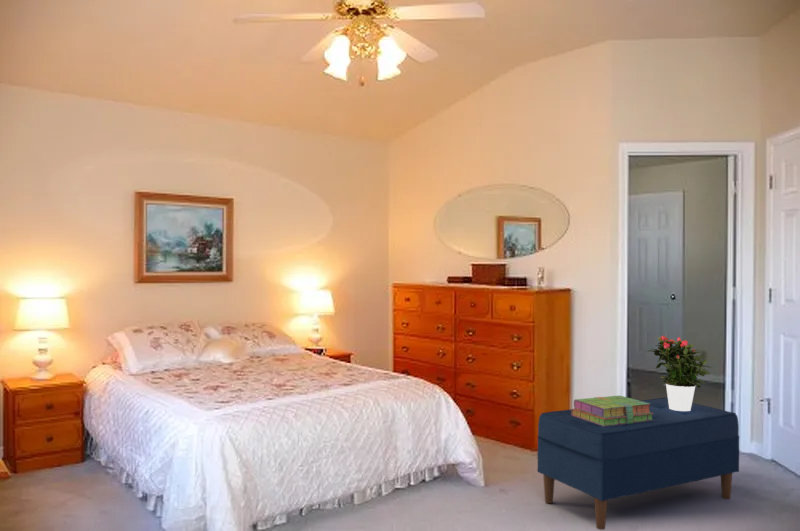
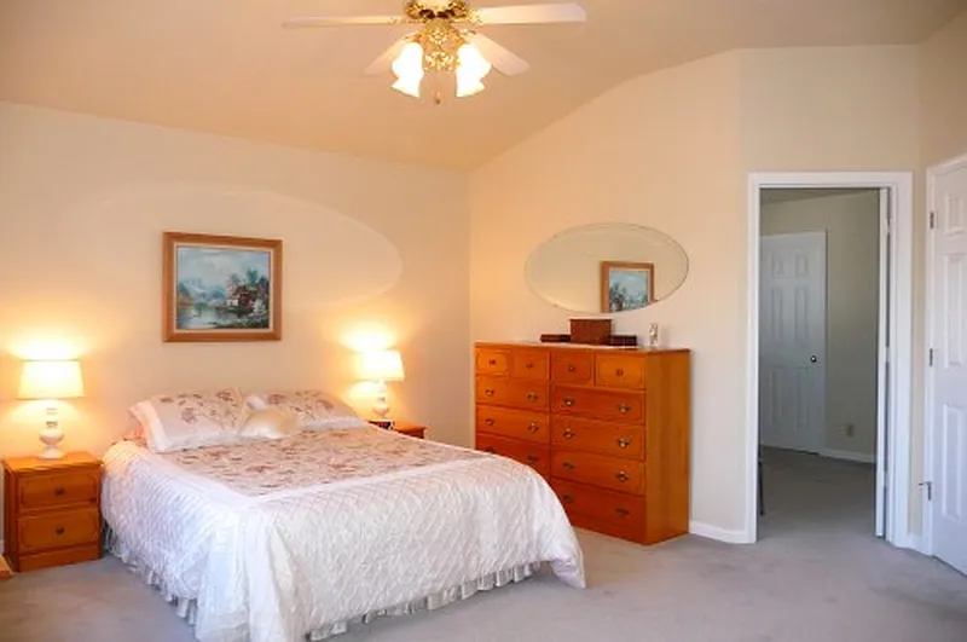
- stack of books (611, 409)
- potted flower (678, 372)
- bench (638, 456)
